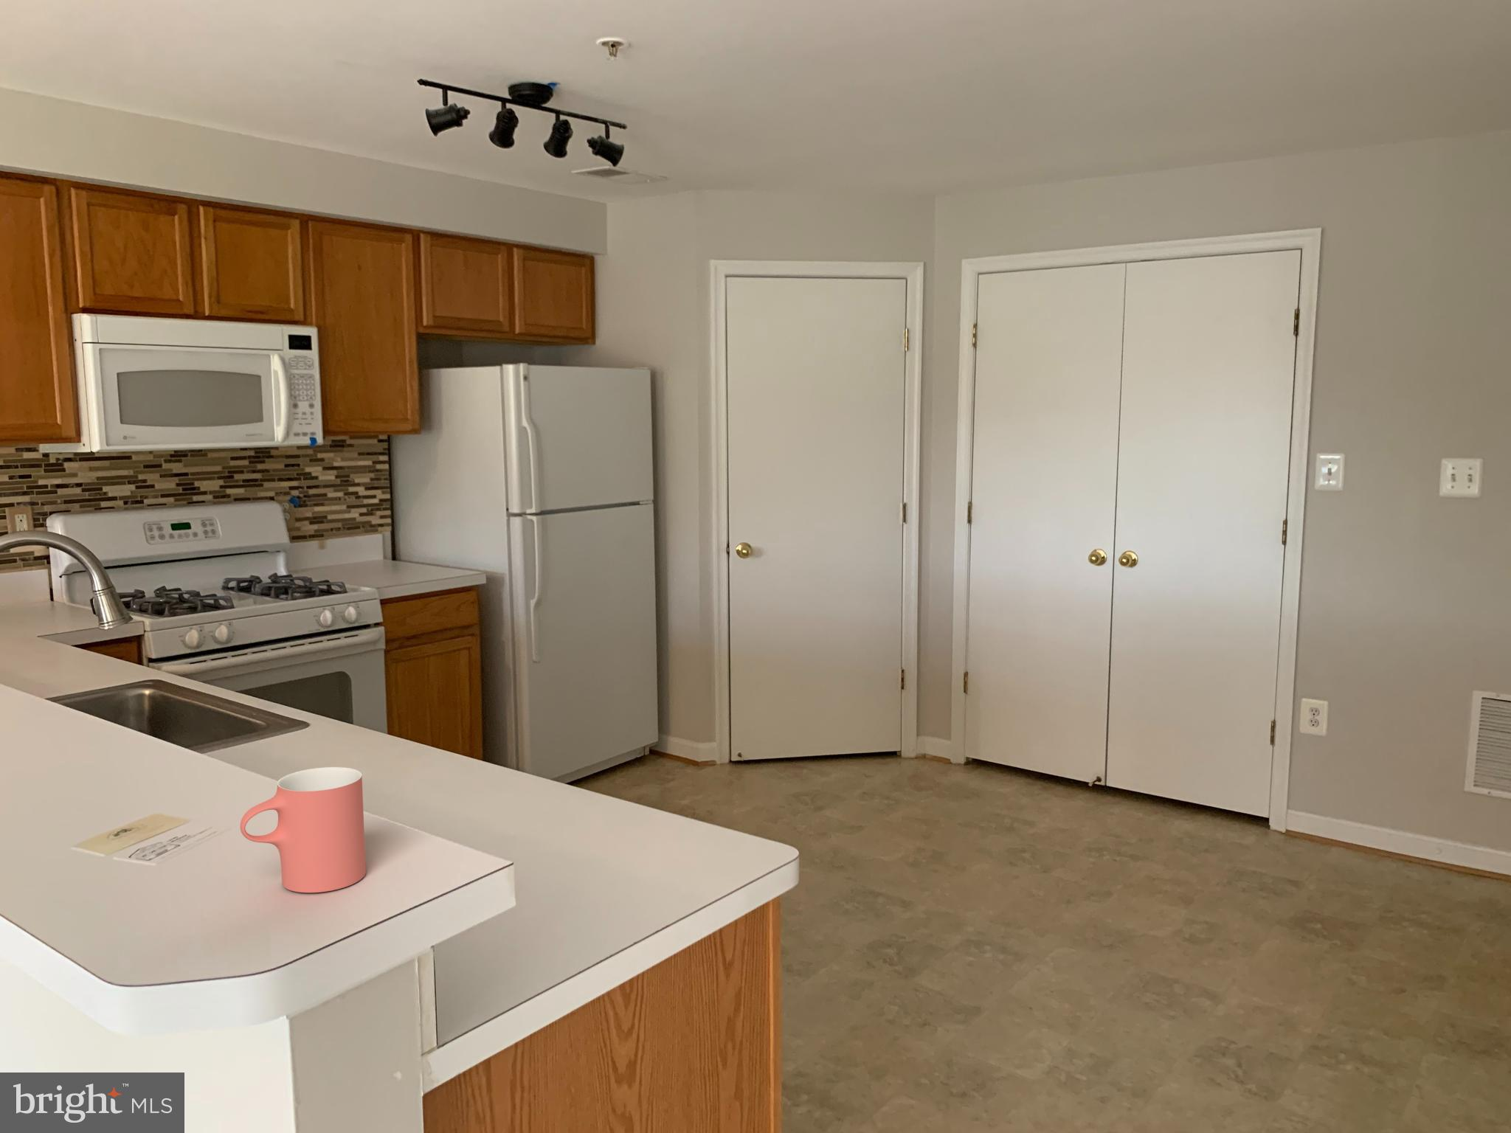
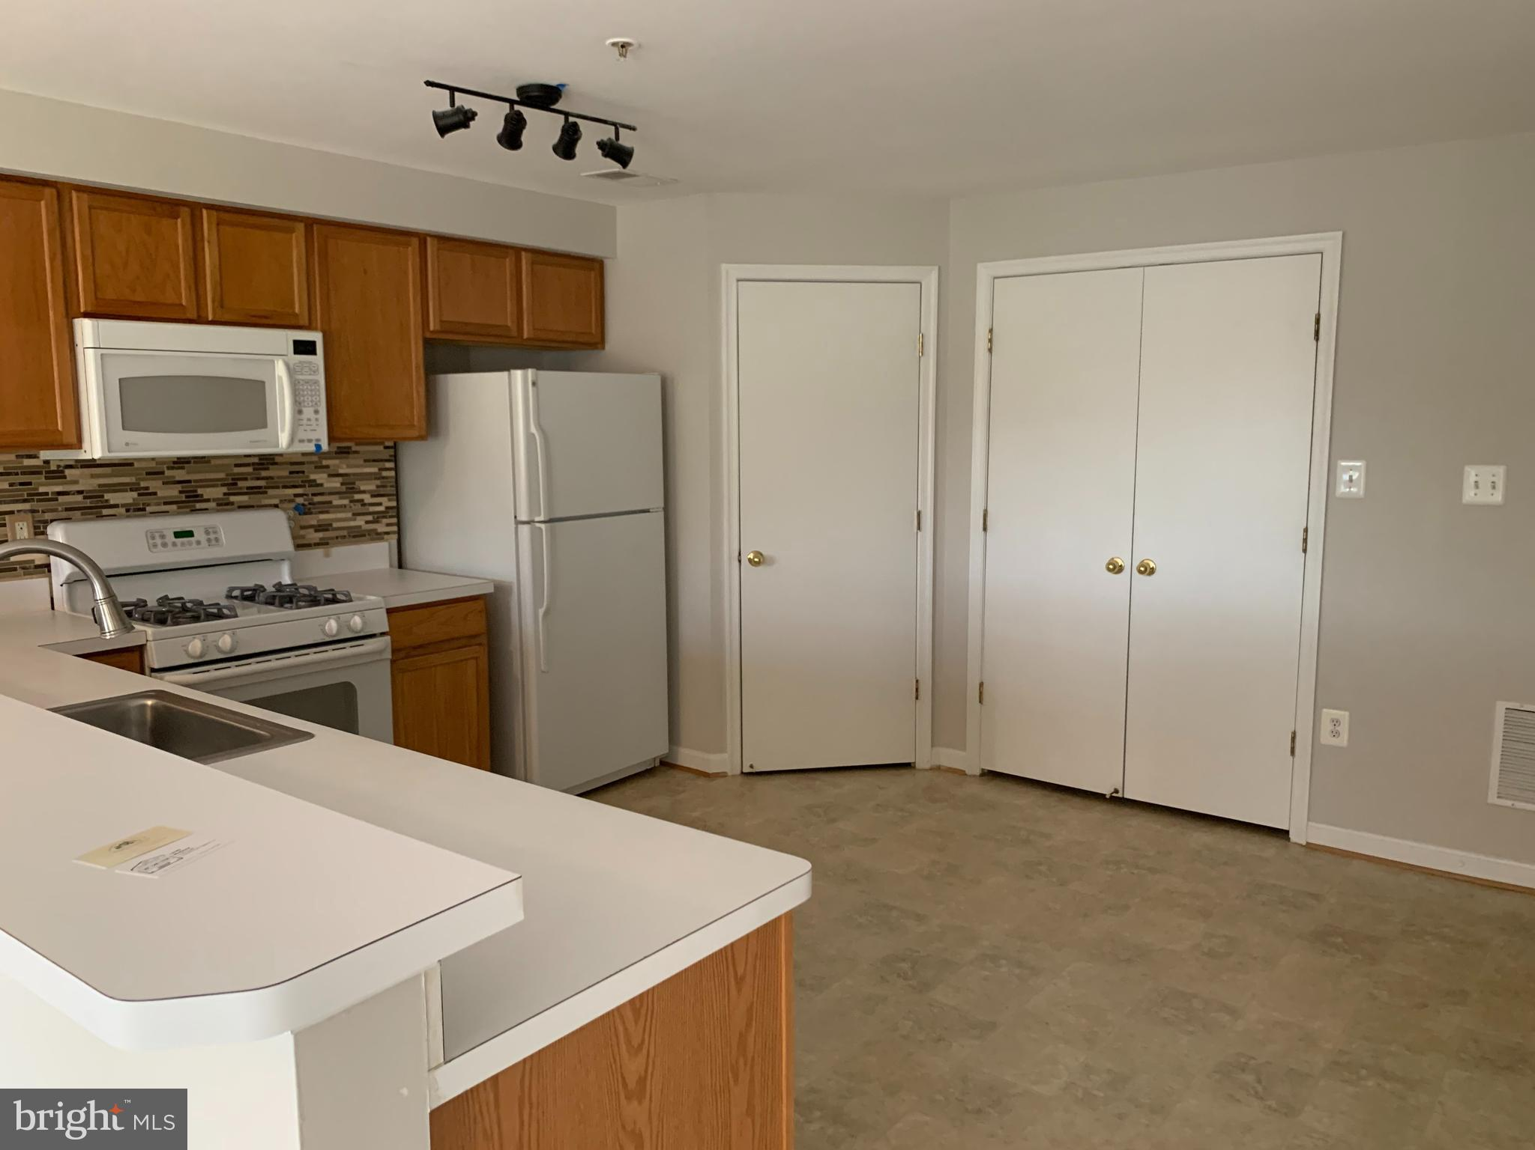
- cup (303, 832)
